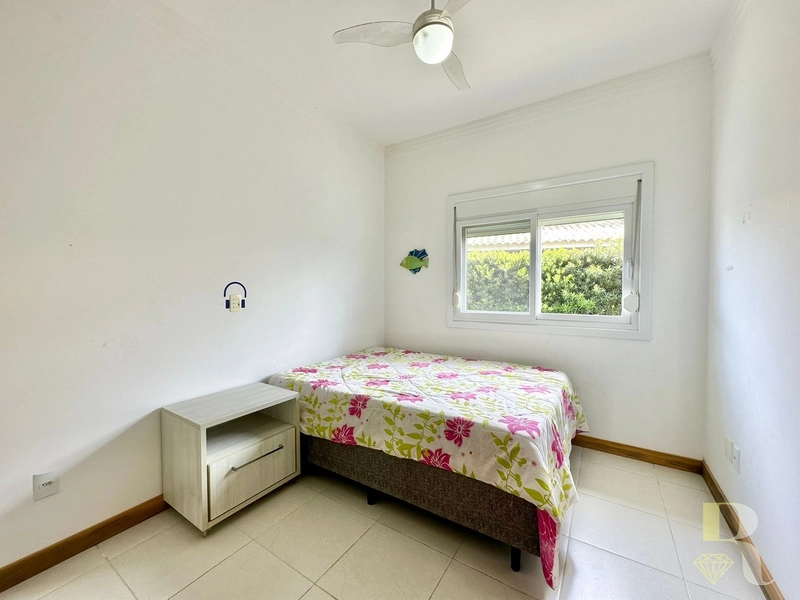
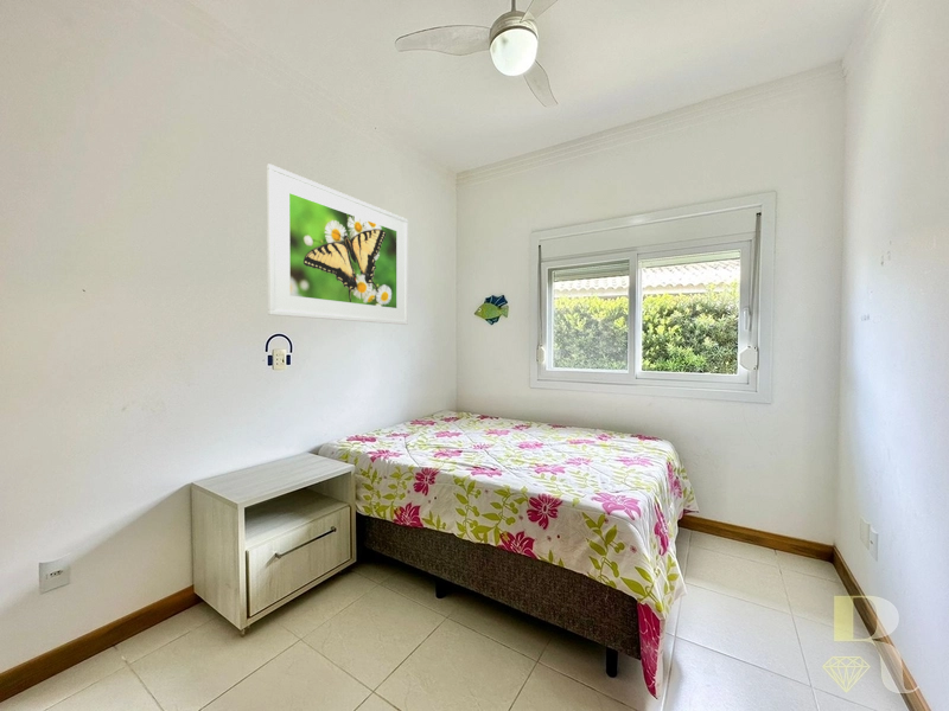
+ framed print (350, 258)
